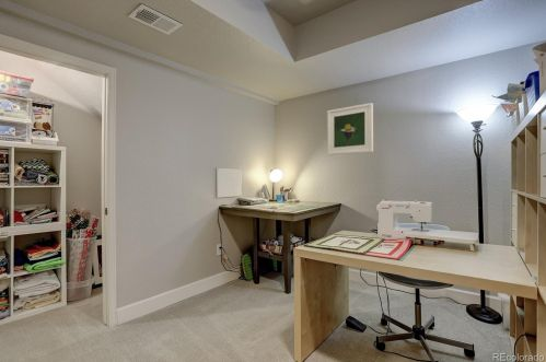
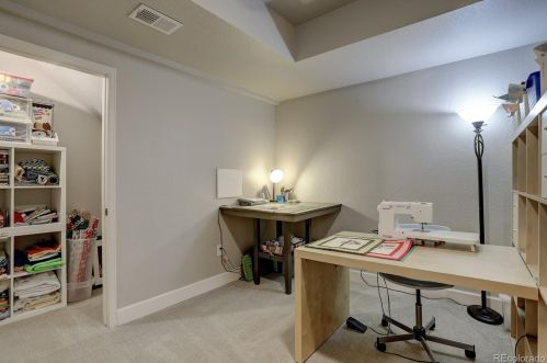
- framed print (349, 130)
